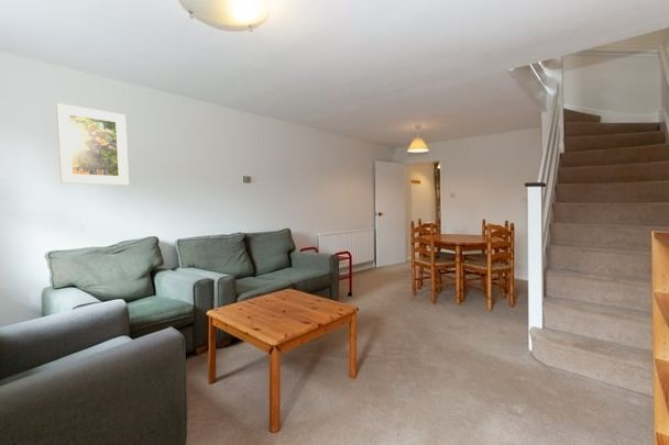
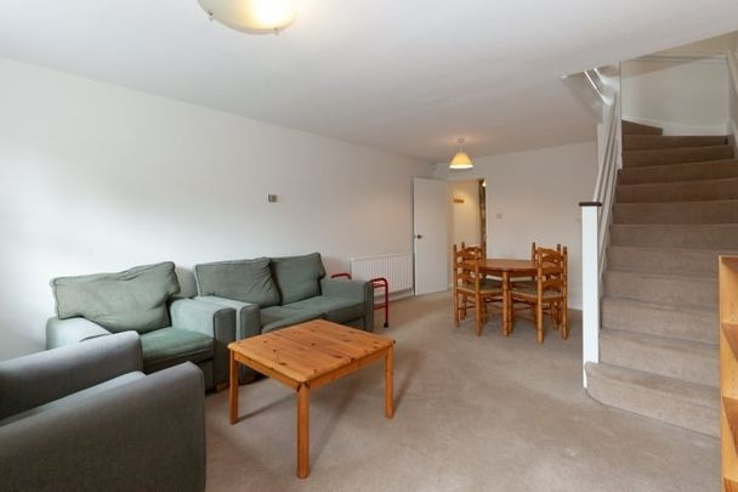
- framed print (95, 146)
